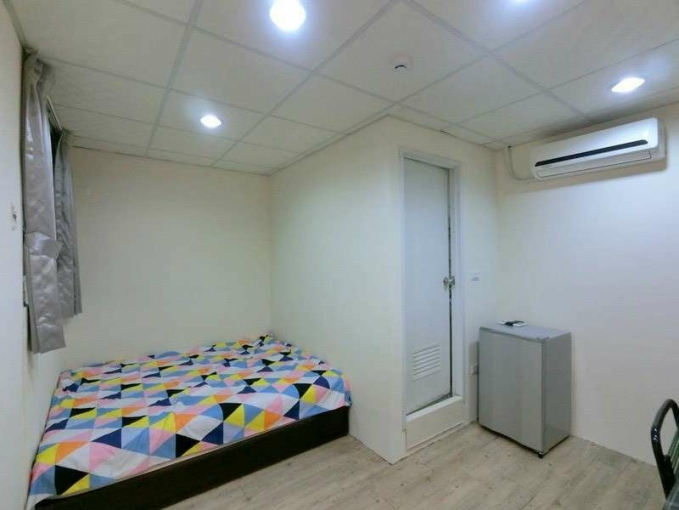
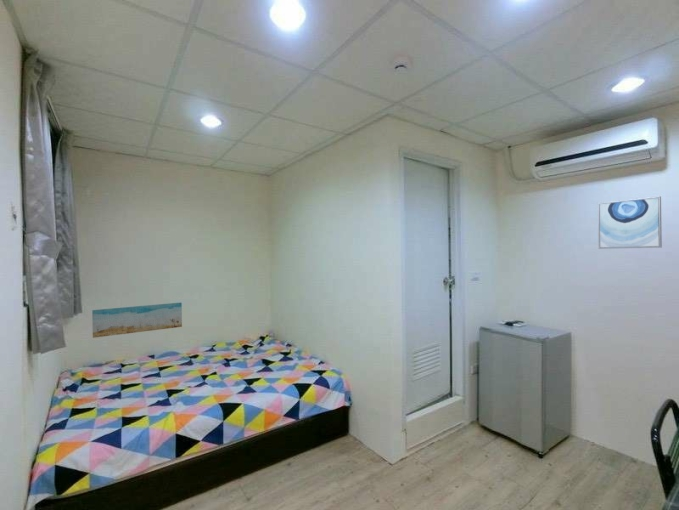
+ wall art (628, 224)
+ wall art (139, 318)
